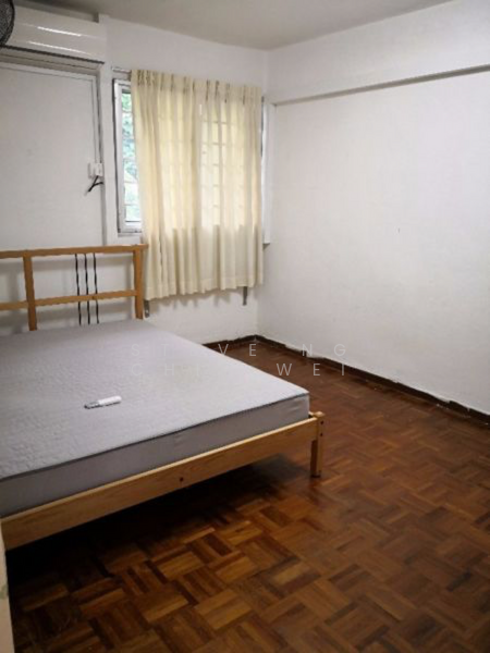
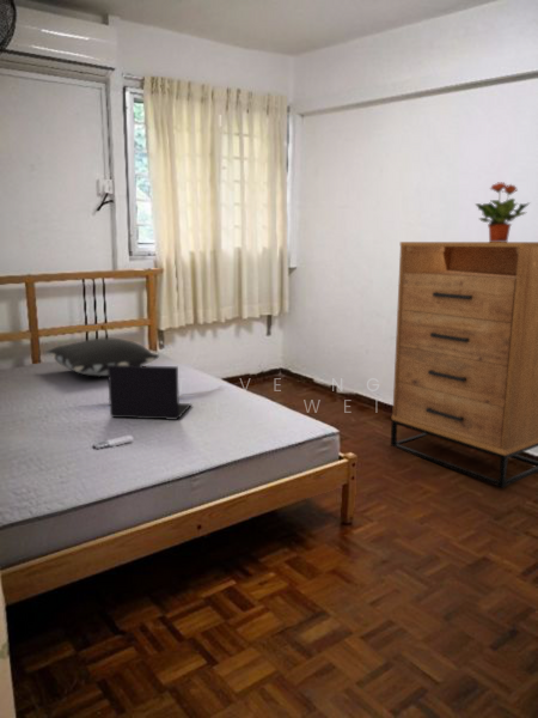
+ potted plant (501, 212)
+ laptop (151, 385)
+ dresser (471, 353)
+ pillow (100, 355)
